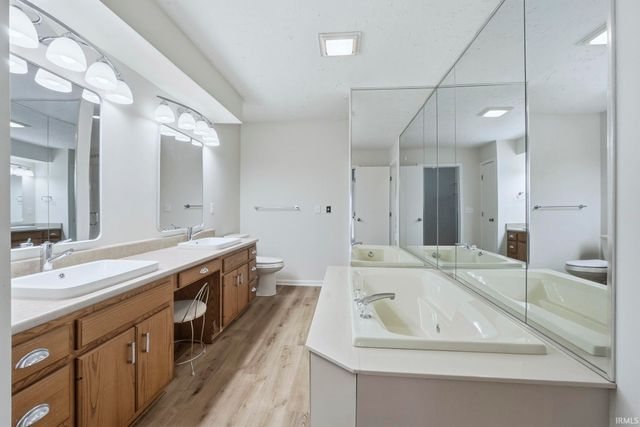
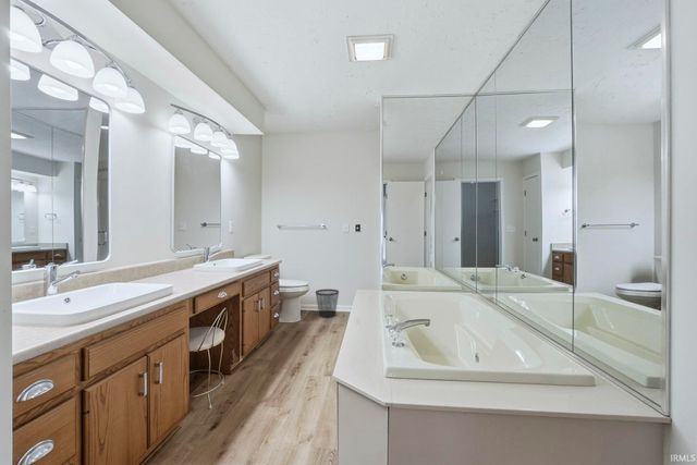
+ wastebasket (327, 303)
